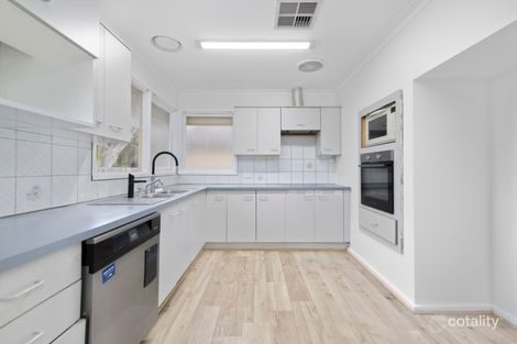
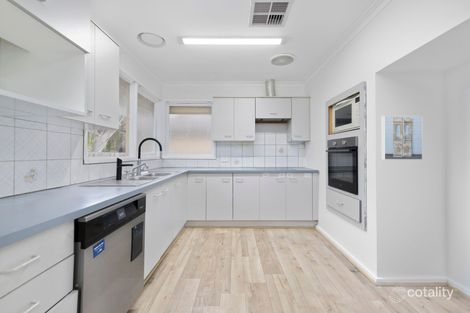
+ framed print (401, 137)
